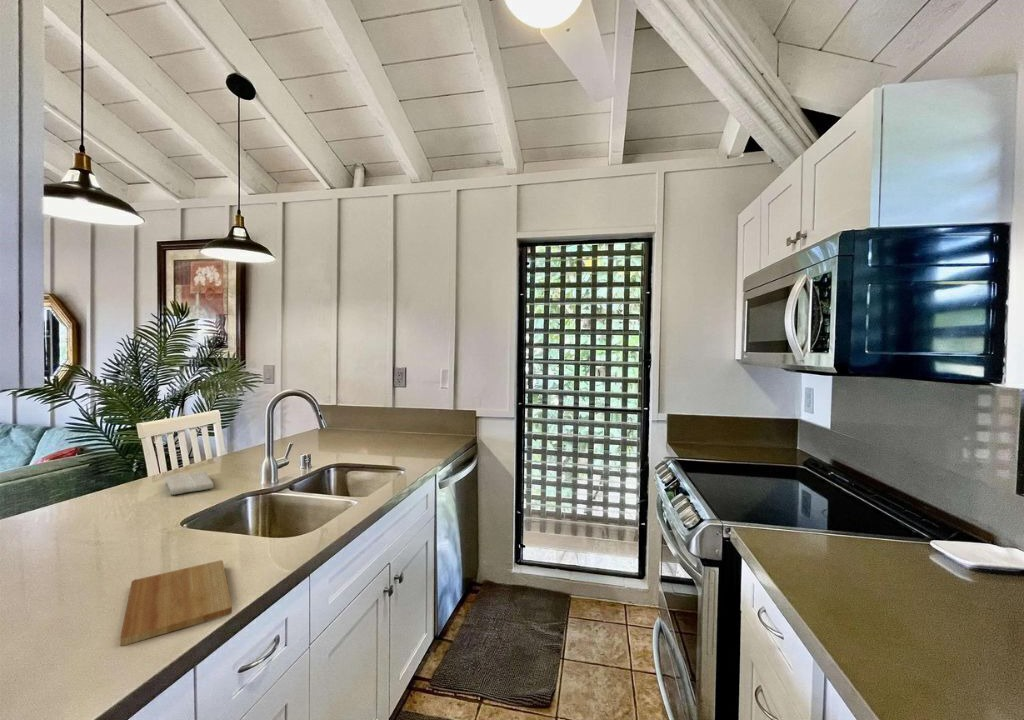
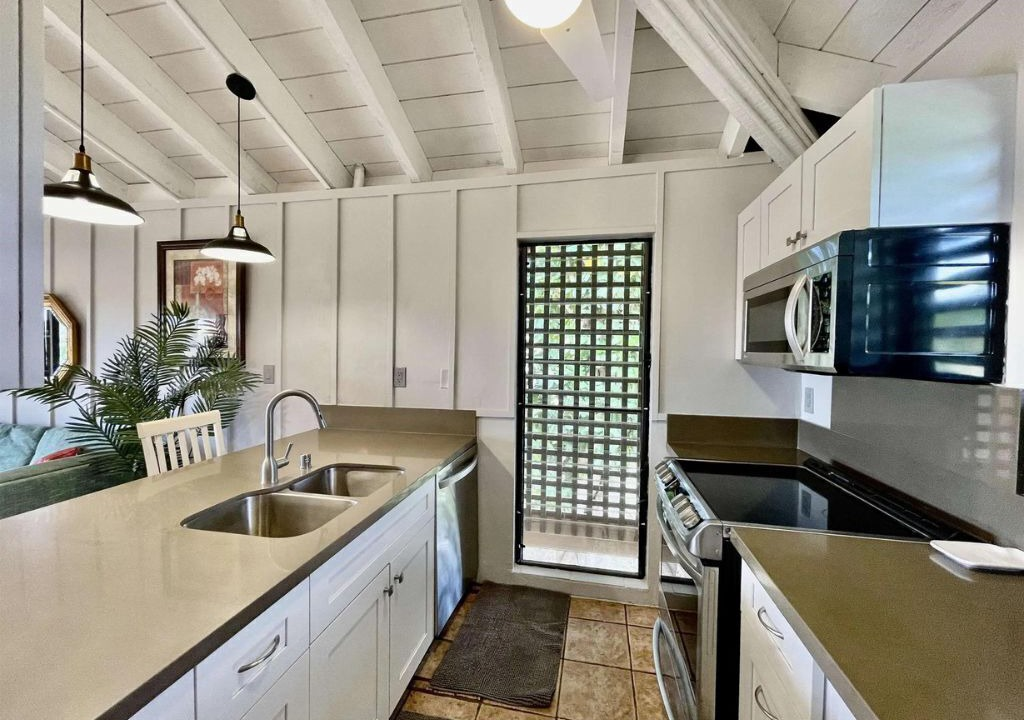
- cutting board (179, 596)
- washcloth (188, 481)
